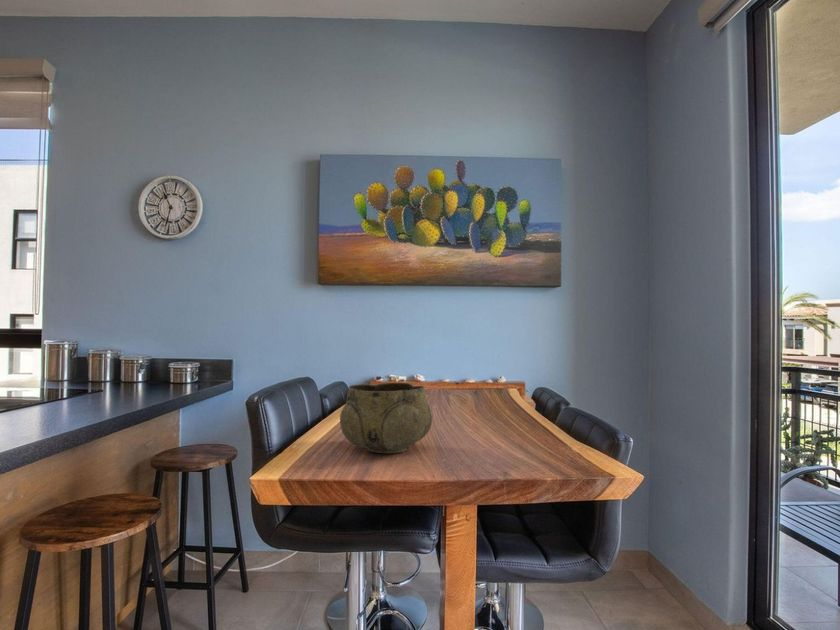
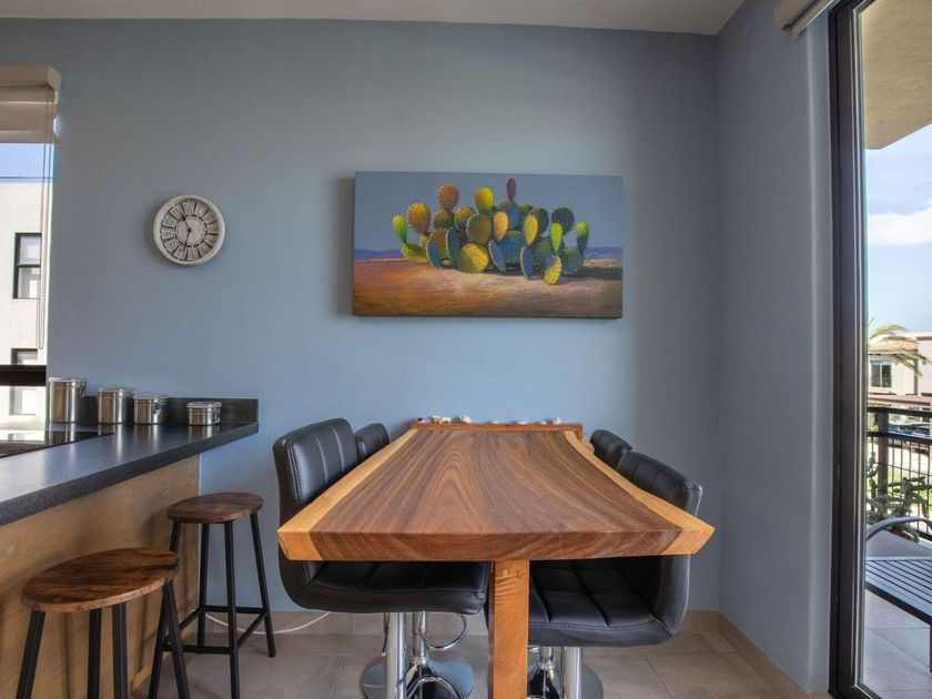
- decorative bowl (386, 417)
